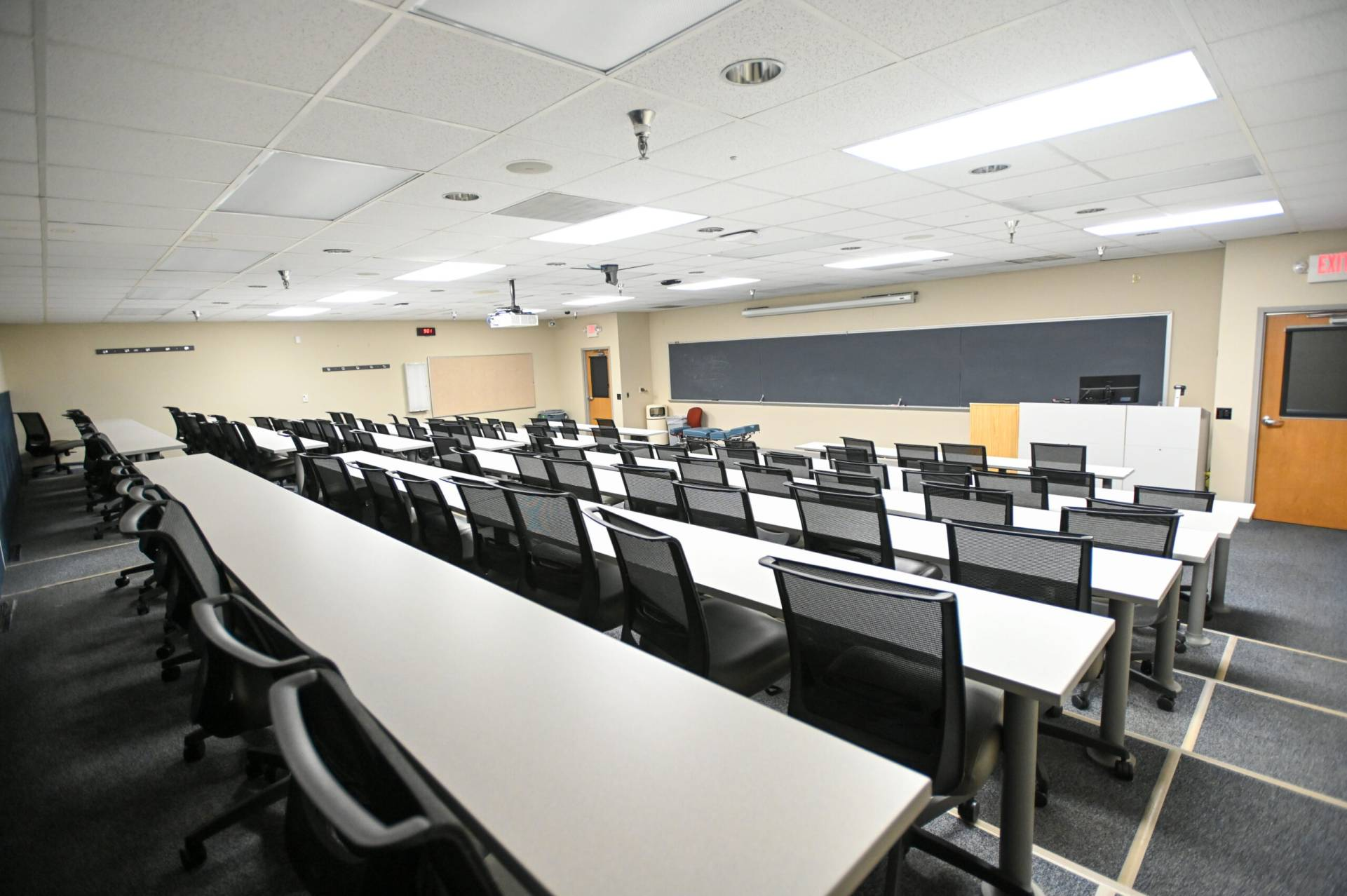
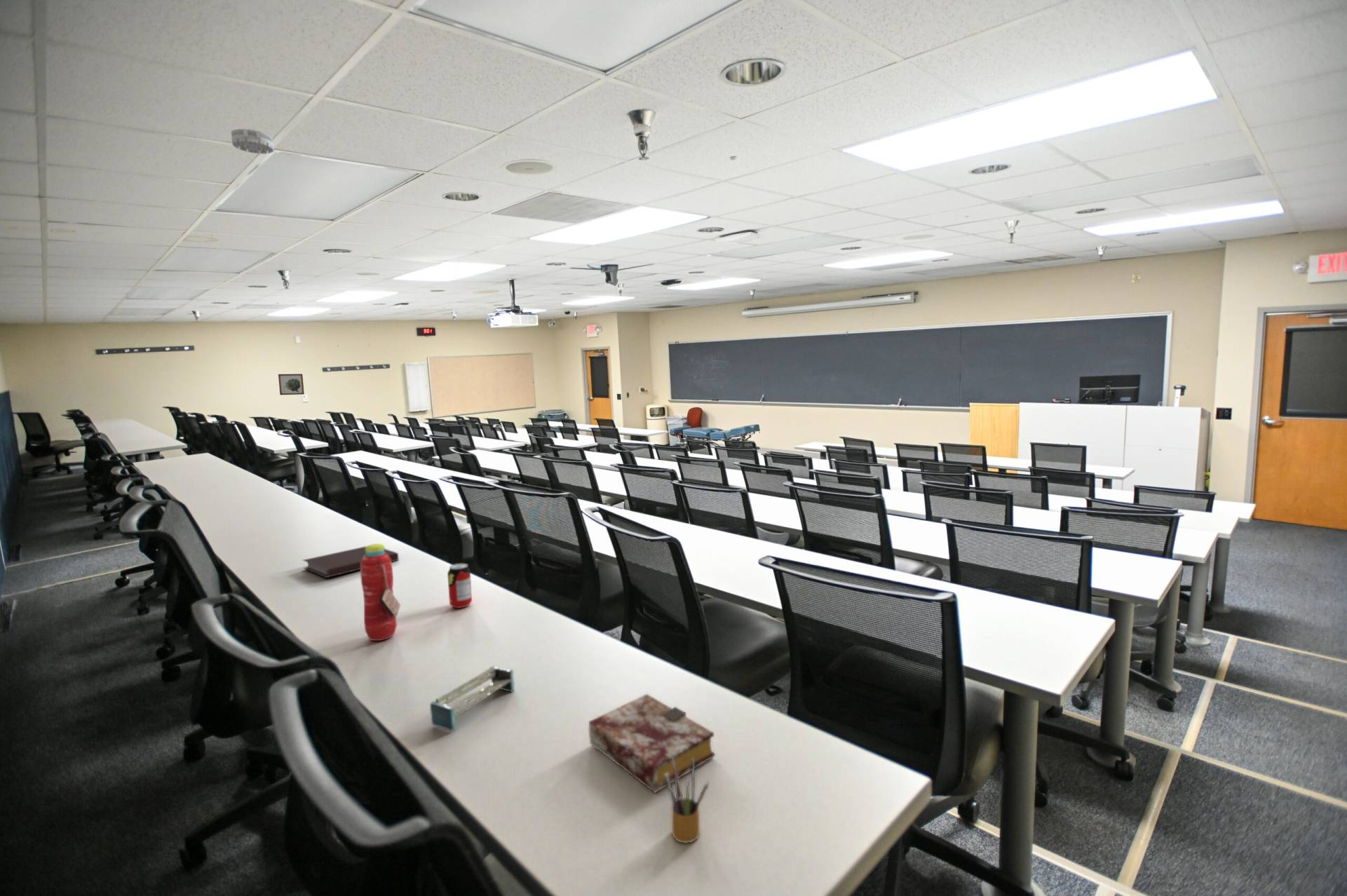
+ pencil box (687, 801)
+ smoke detector (252, 140)
+ shelf (474, 694)
+ wall art (291, 384)
+ notebook (351, 560)
+ beverage can (459, 585)
+ book (651, 737)
+ water bottle (381, 592)
